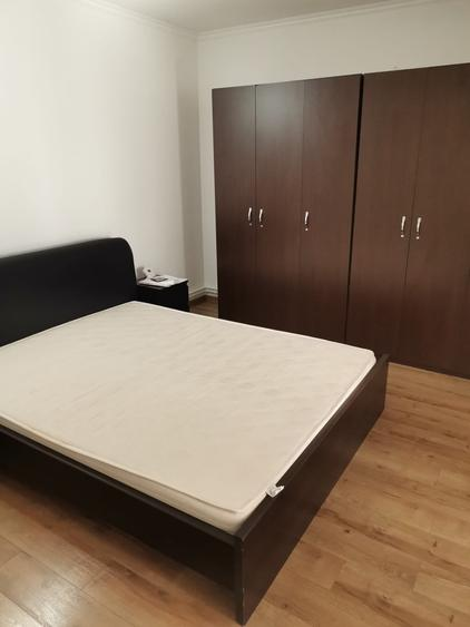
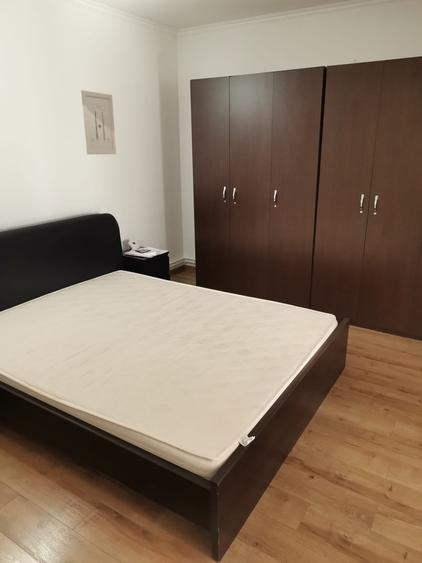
+ wall art (99, 124)
